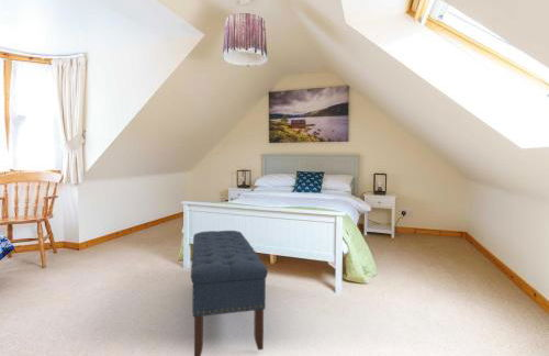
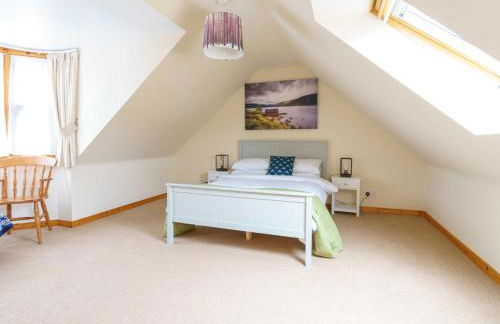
- bench (222, 277)
